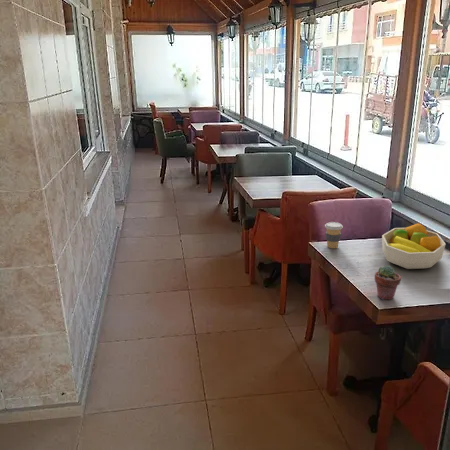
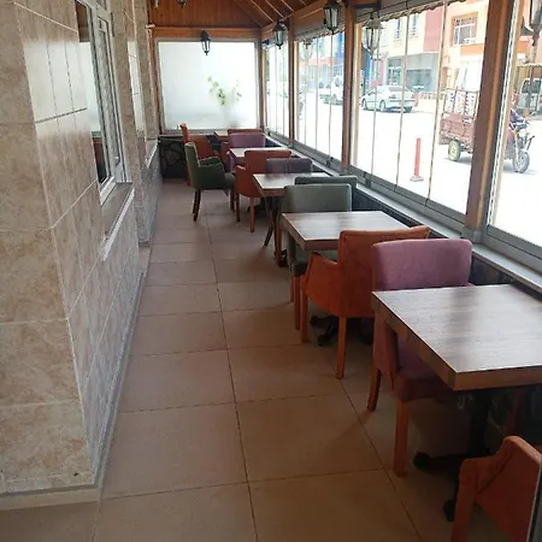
- coffee cup (333, 235)
- potted succulent (387, 281)
- fruit bowl (412, 244)
